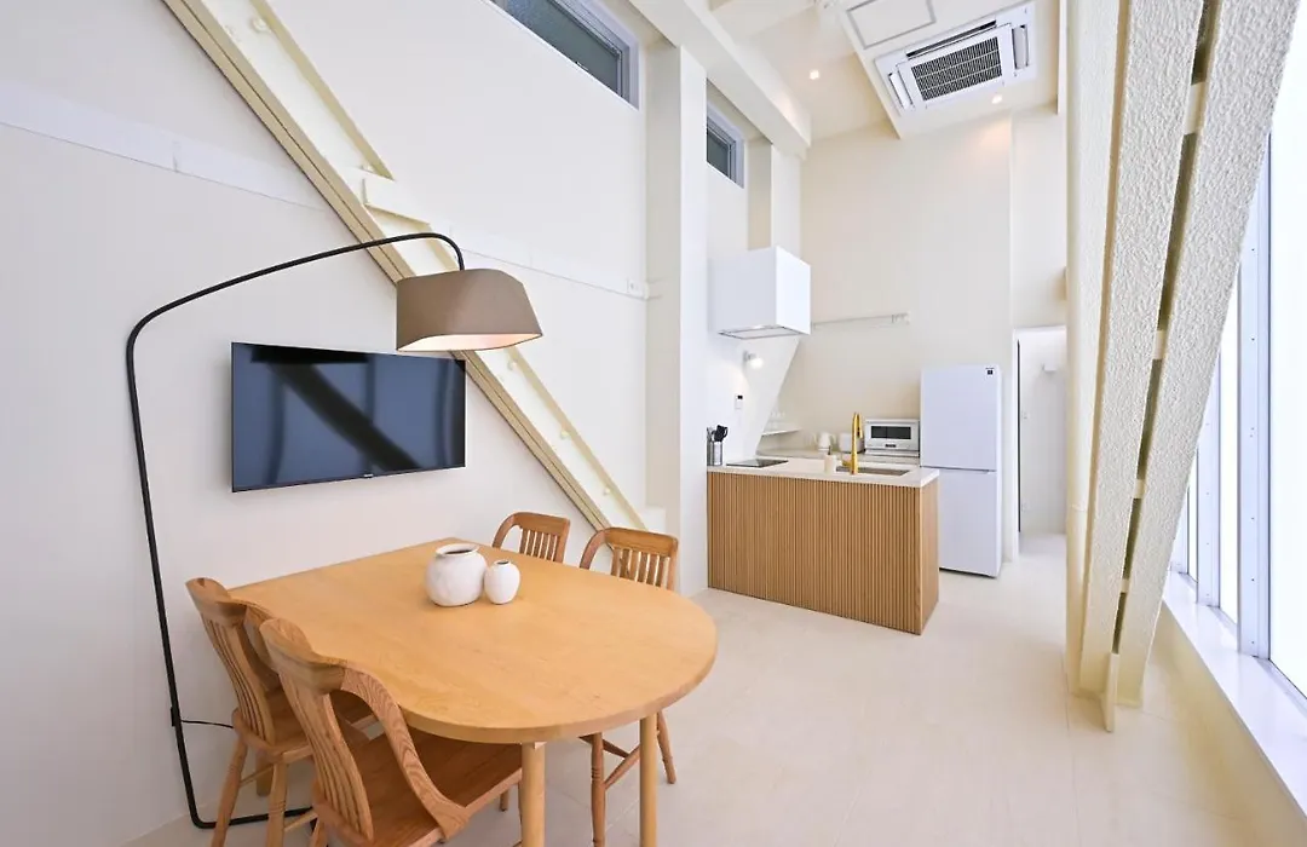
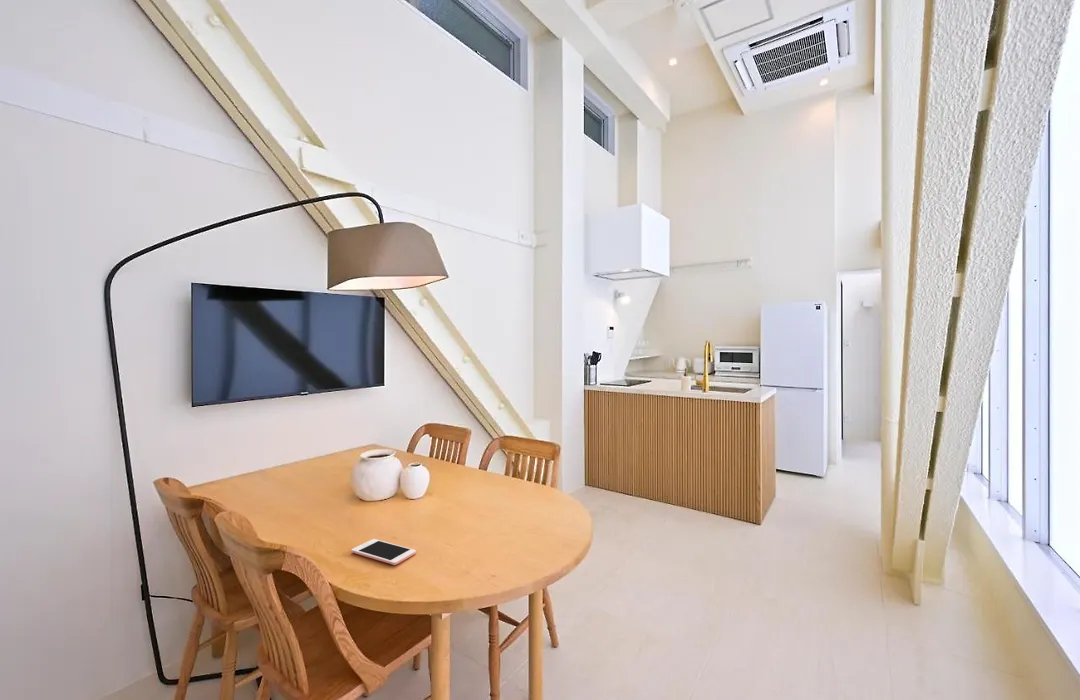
+ cell phone (383, 551)
